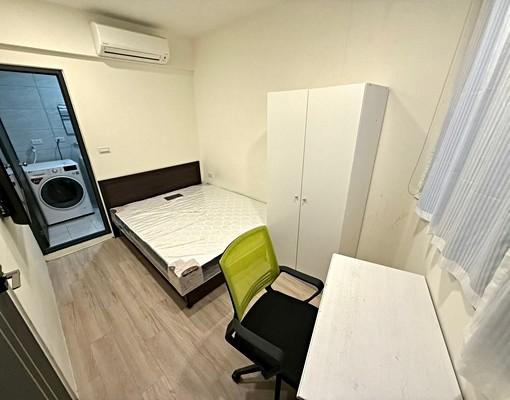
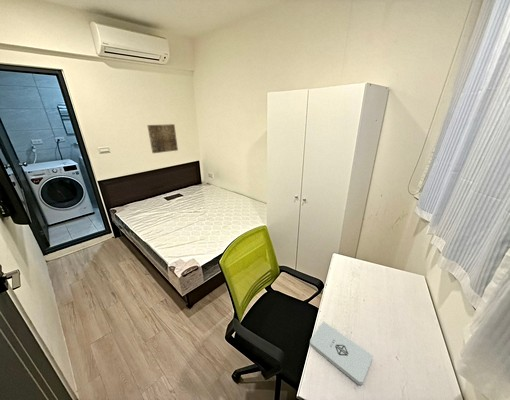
+ notepad (339, 349)
+ wall art (163, 138)
